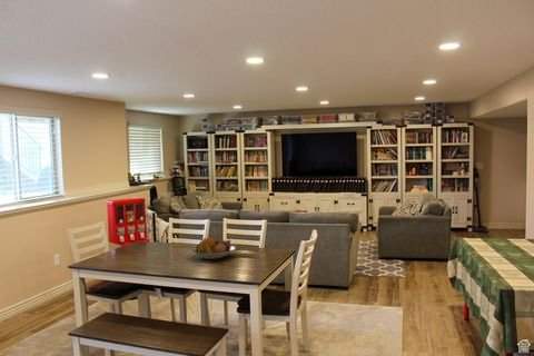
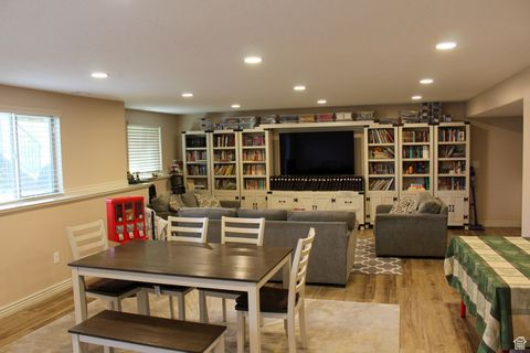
- fruit bowl (212, 246)
